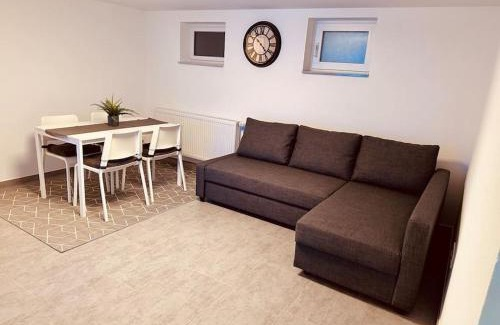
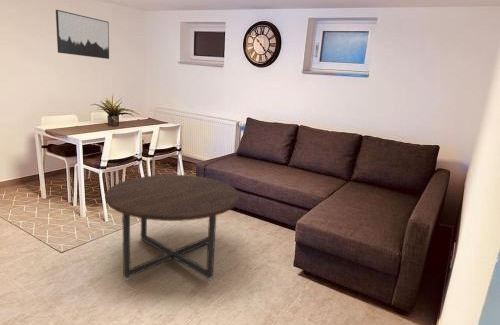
+ coffee table (174, 220)
+ wall art (84, 36)
